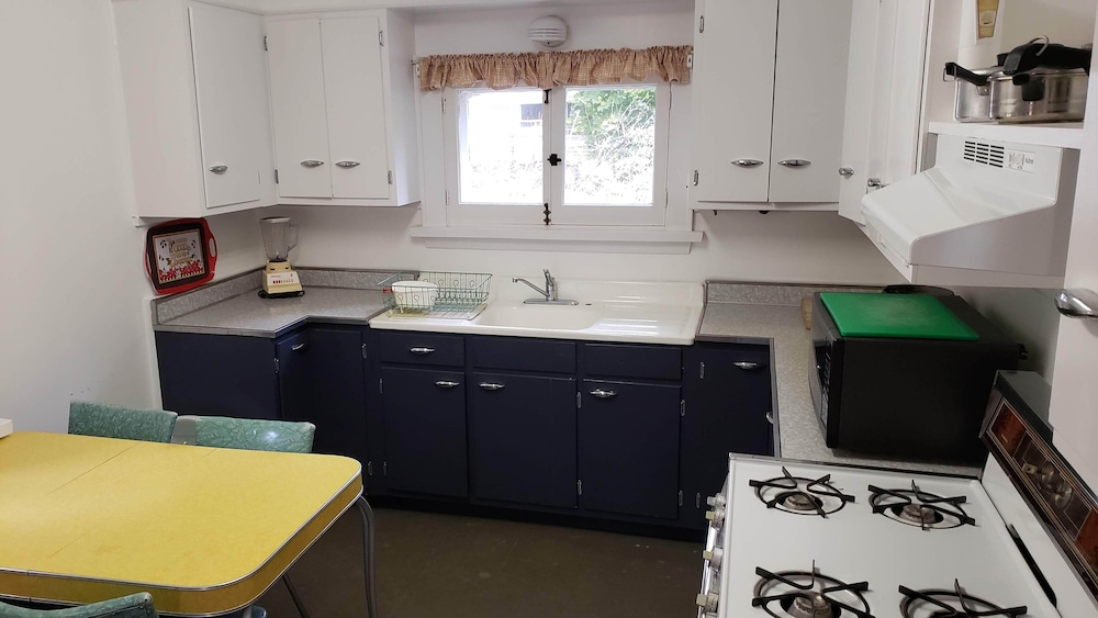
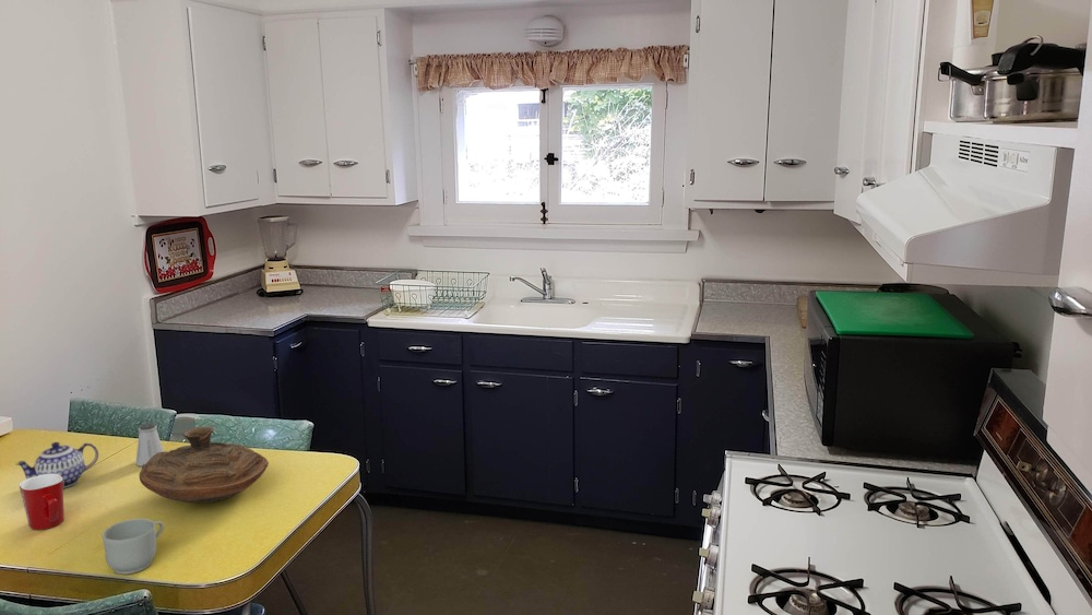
+ mug (136, 544)
+ decorative bowl (204, 462)
+ saltshaker (149, 442)
+ mug (46, 505)
+ teapot (58, 463)
